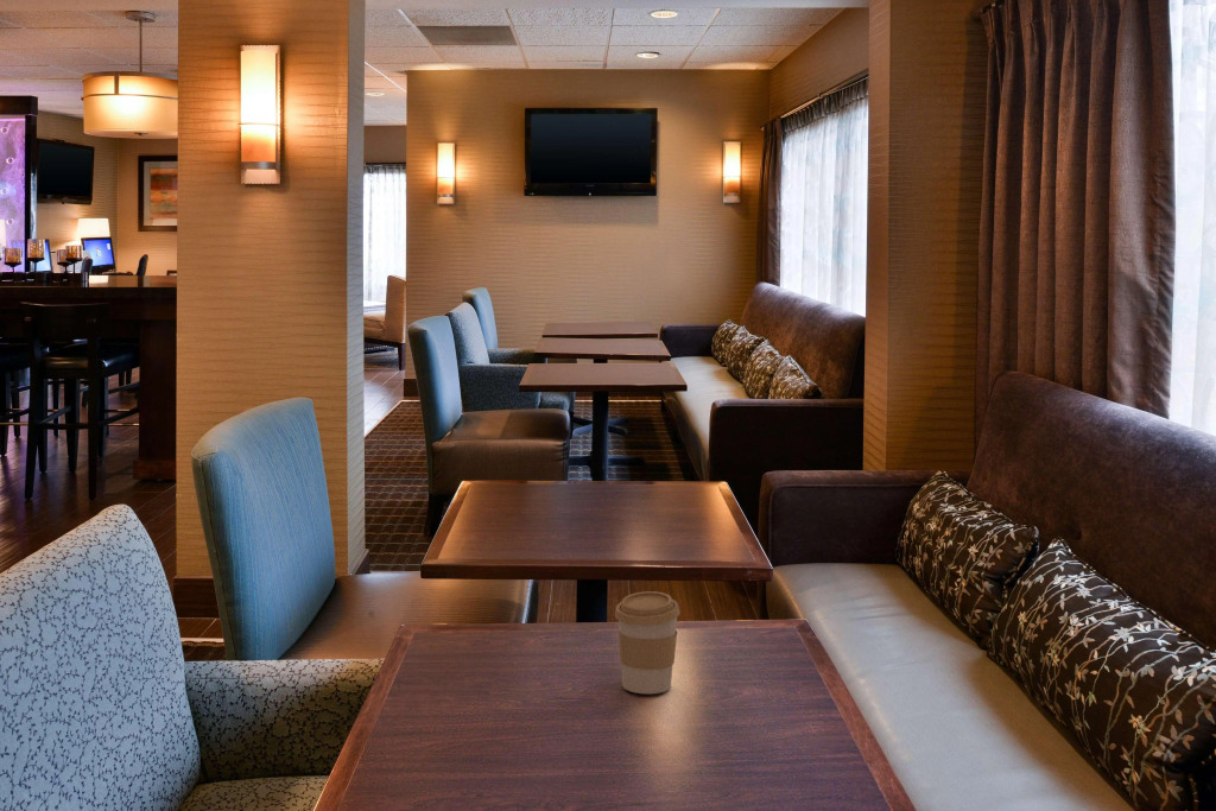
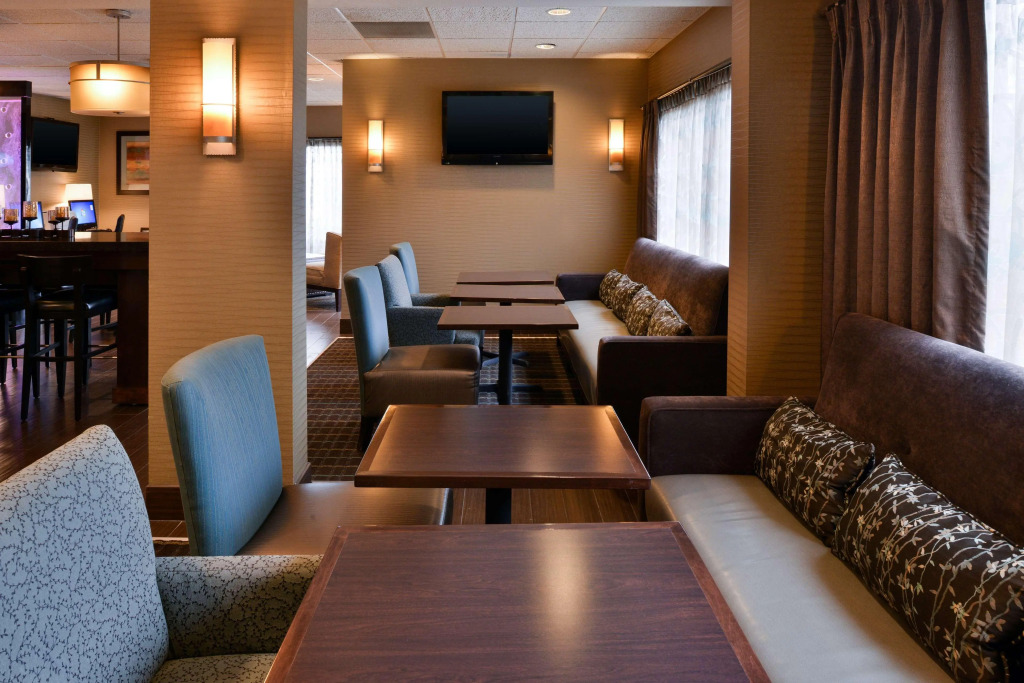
- coffee cup (646, 641)
